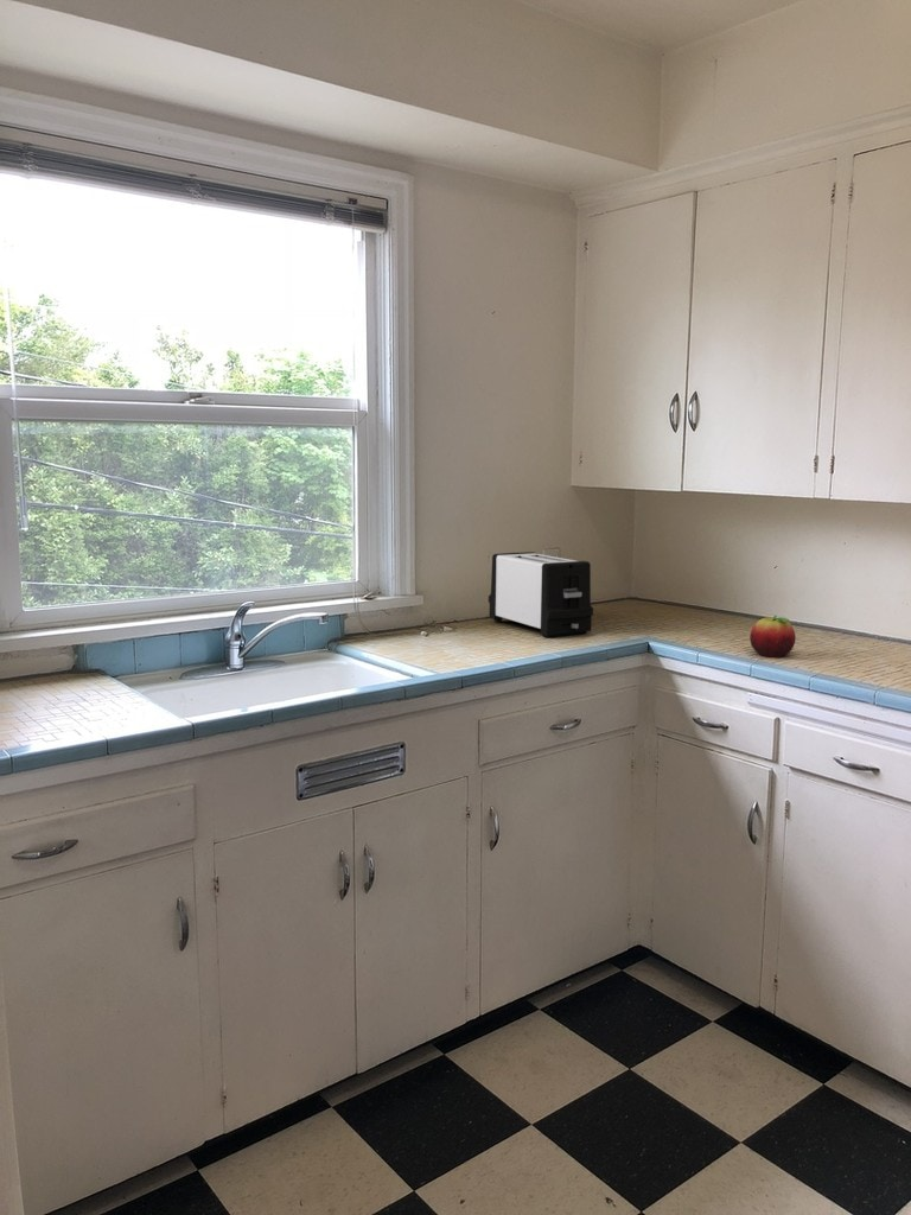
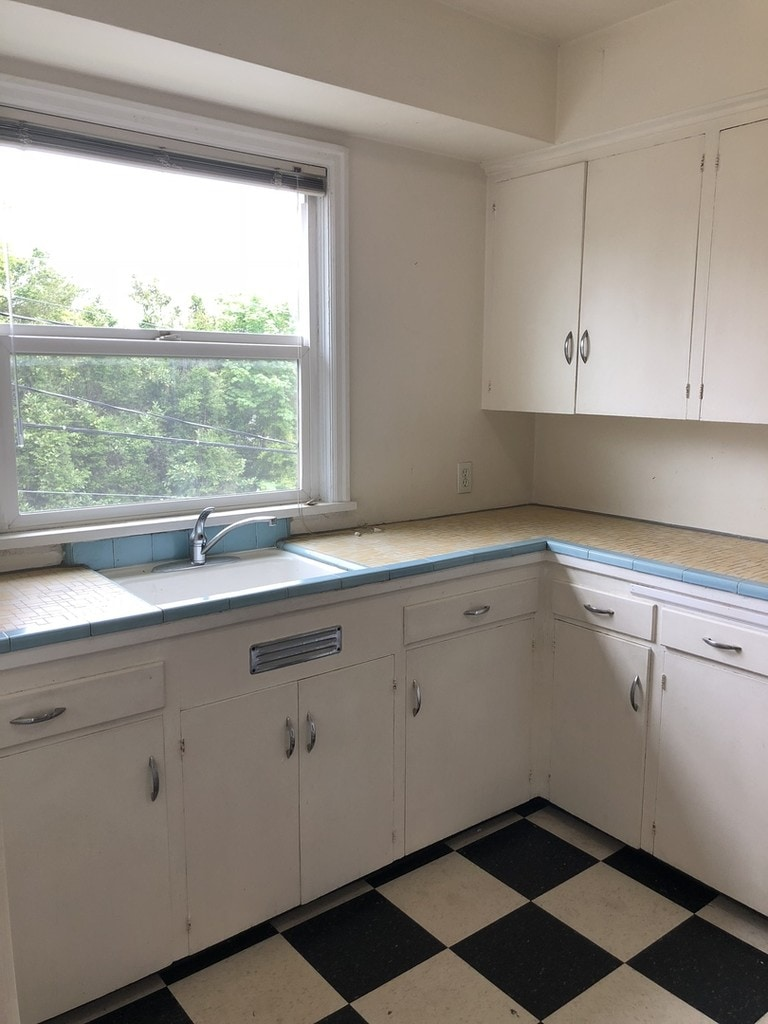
- fruit (772, 635)
- toaster (540, 592)
